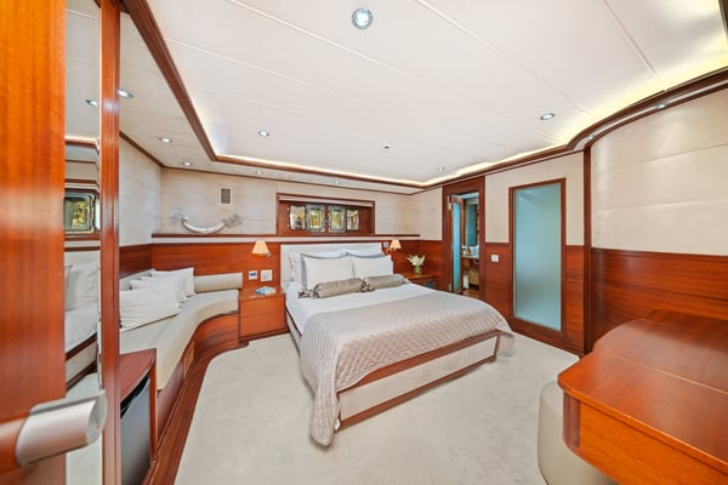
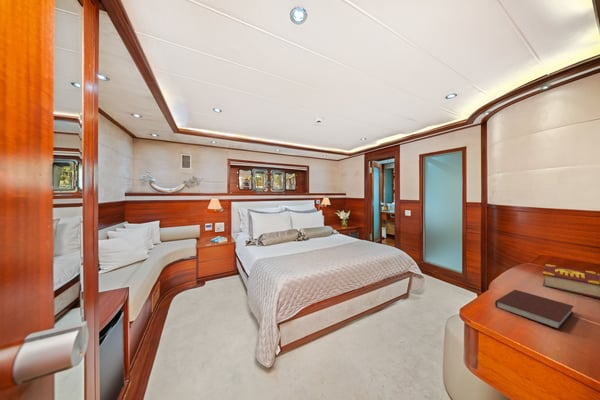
+ notebook (533, 306)
+ book (573, 279)
